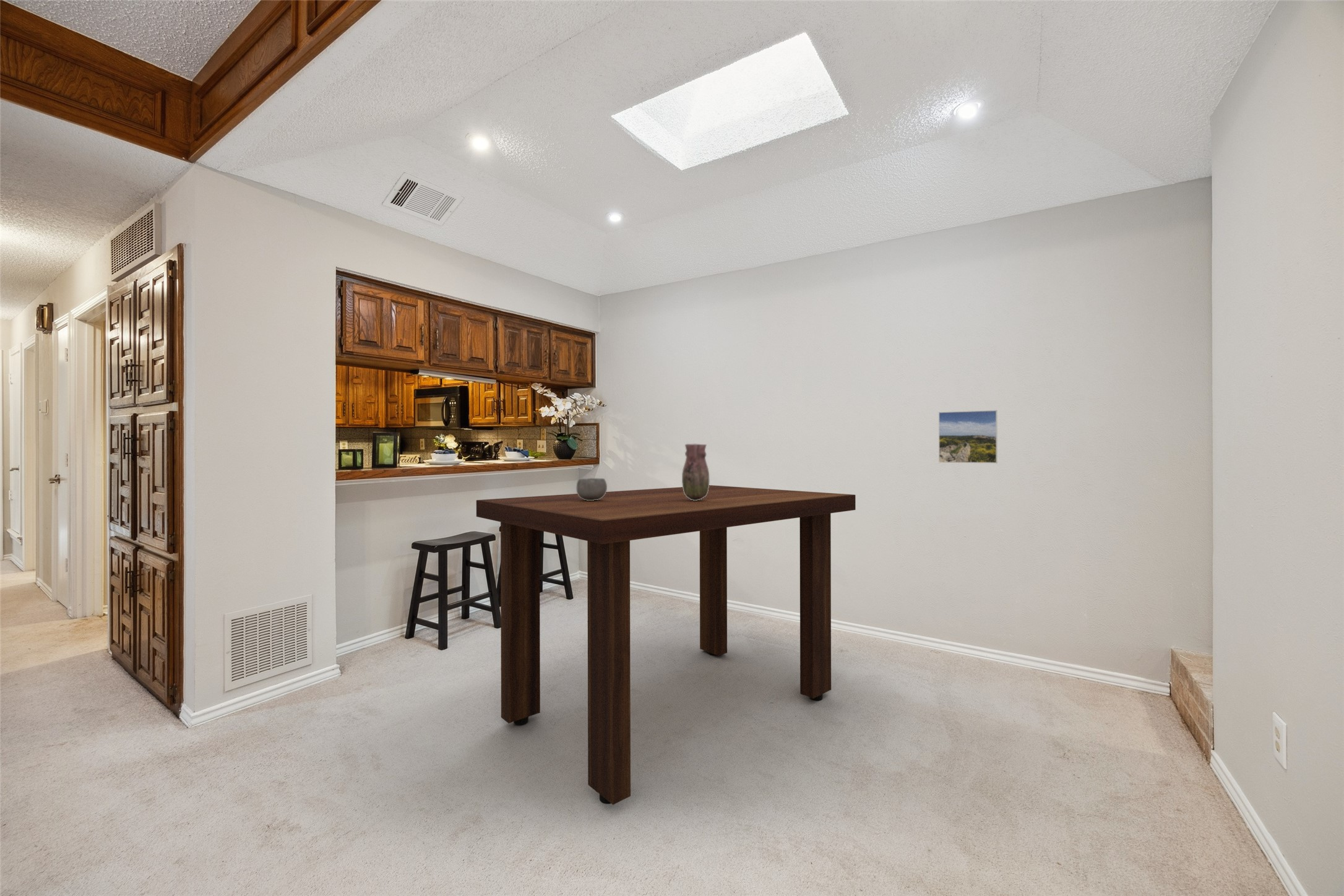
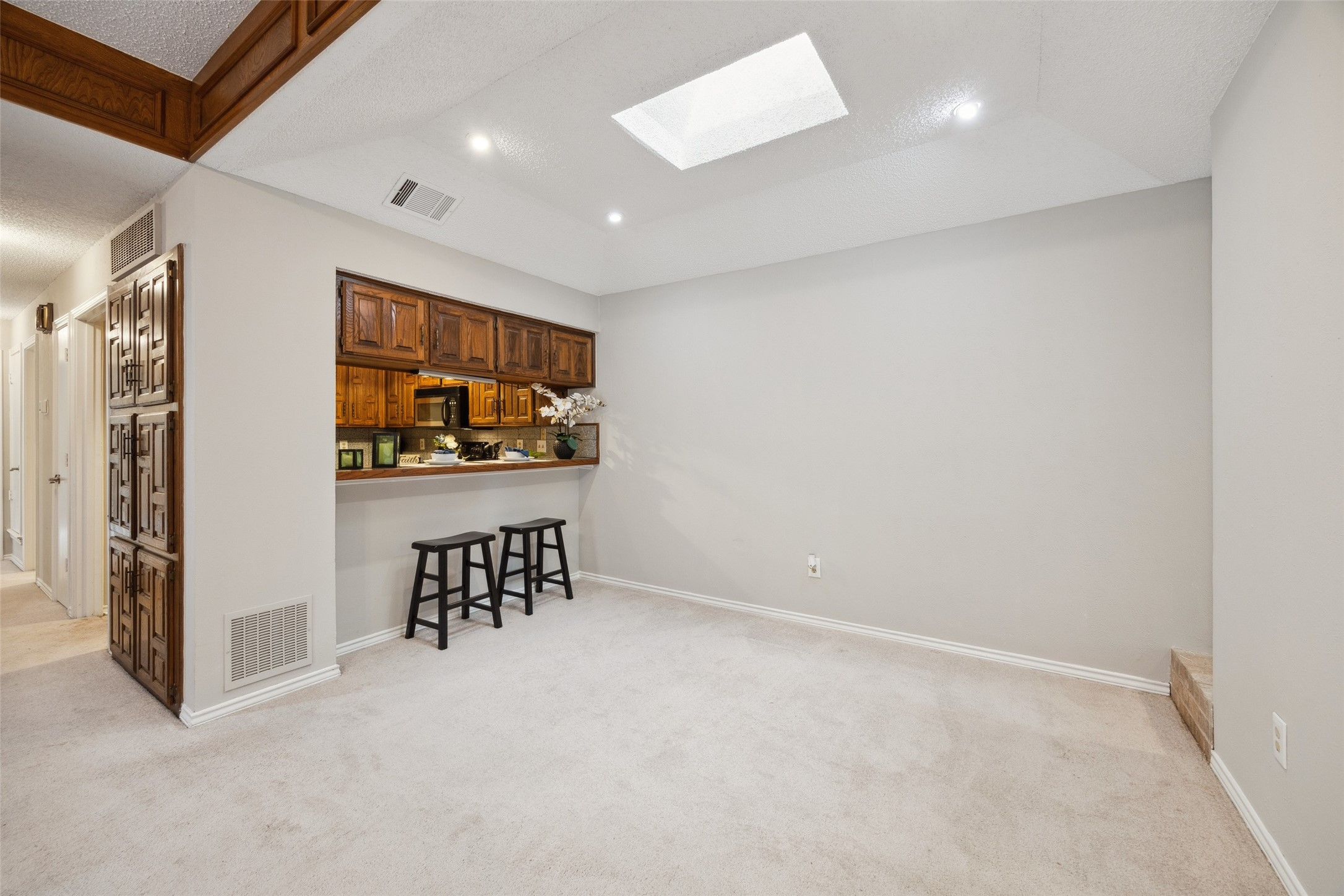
- dining table (700, 603)
- vase (694, 472)
- bowl (592, 488)
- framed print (967, 437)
